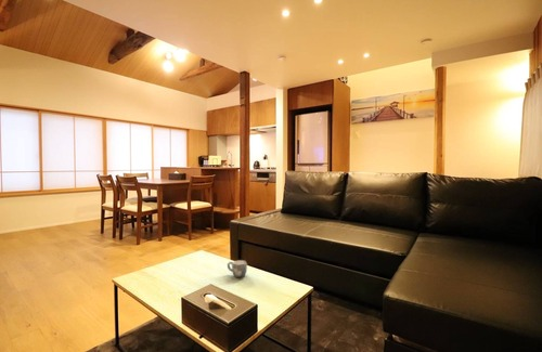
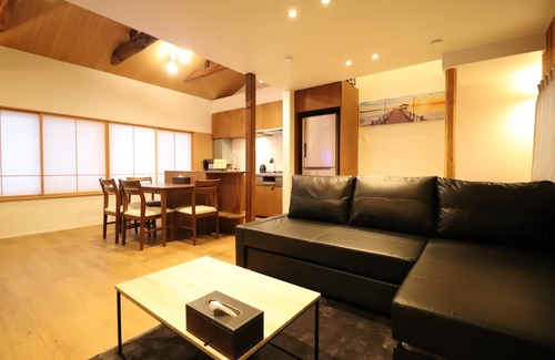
- mug (236, 269)
